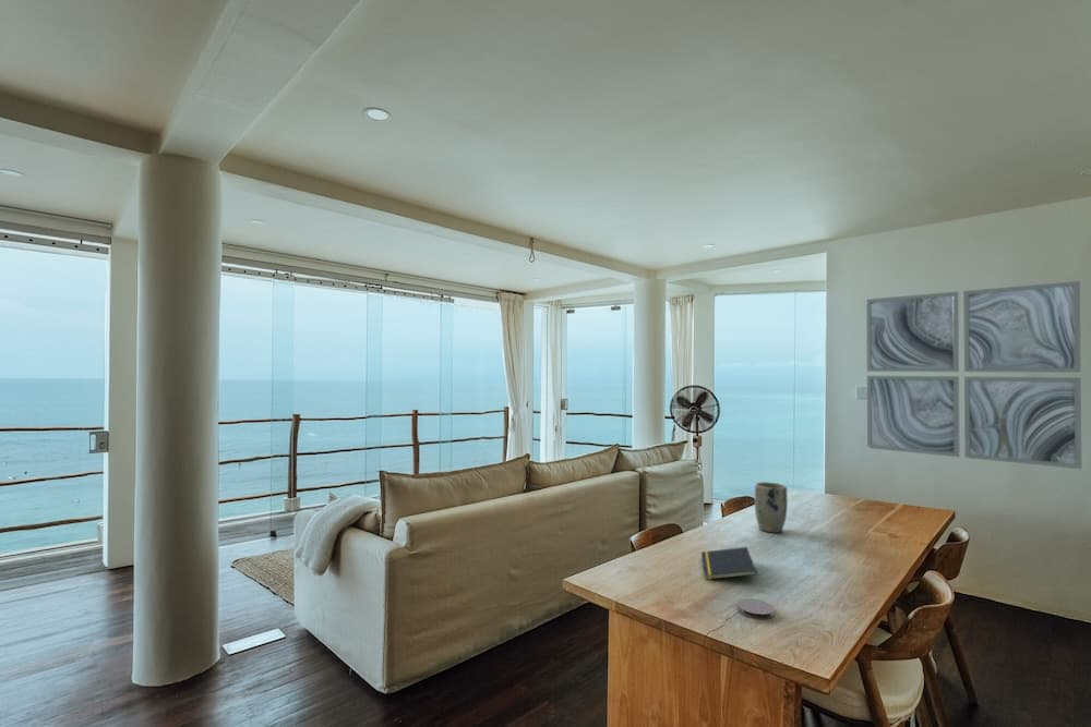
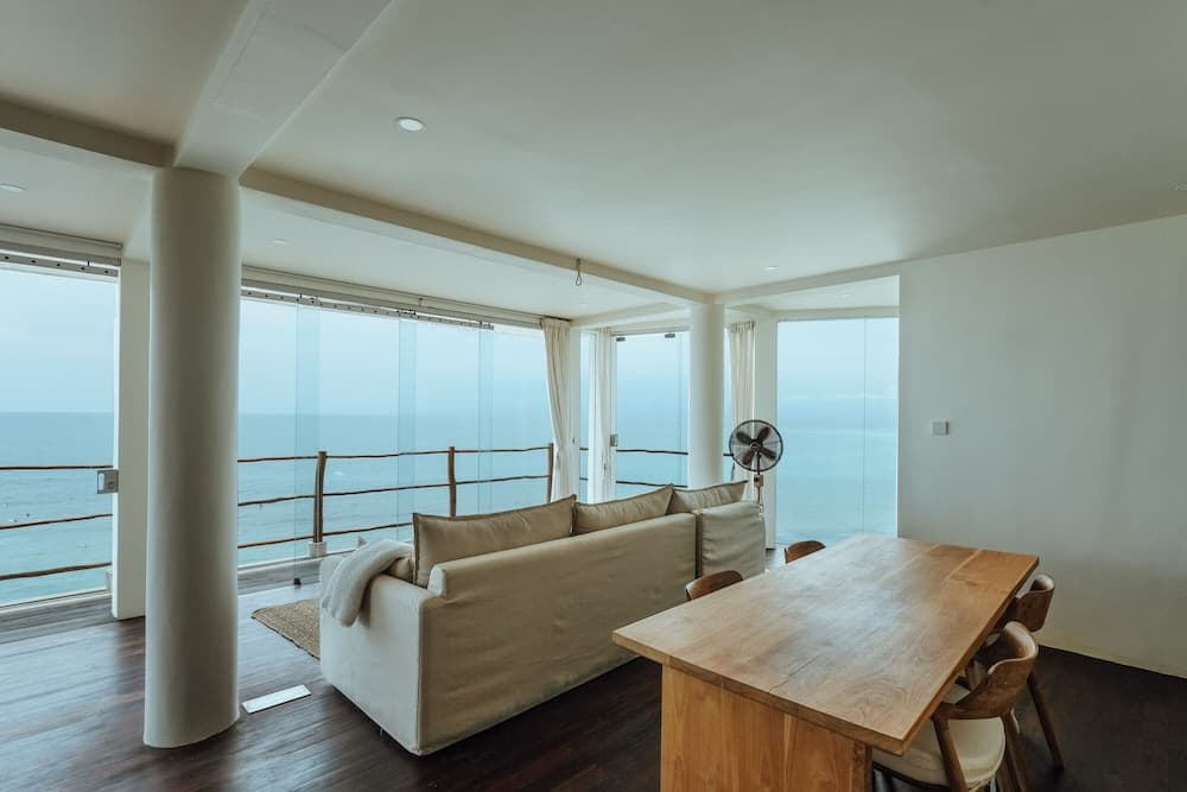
- plant pot (770, 507)
- coaster (755, 608)
- wall art (958, 376)
- notepad (727, 562)
